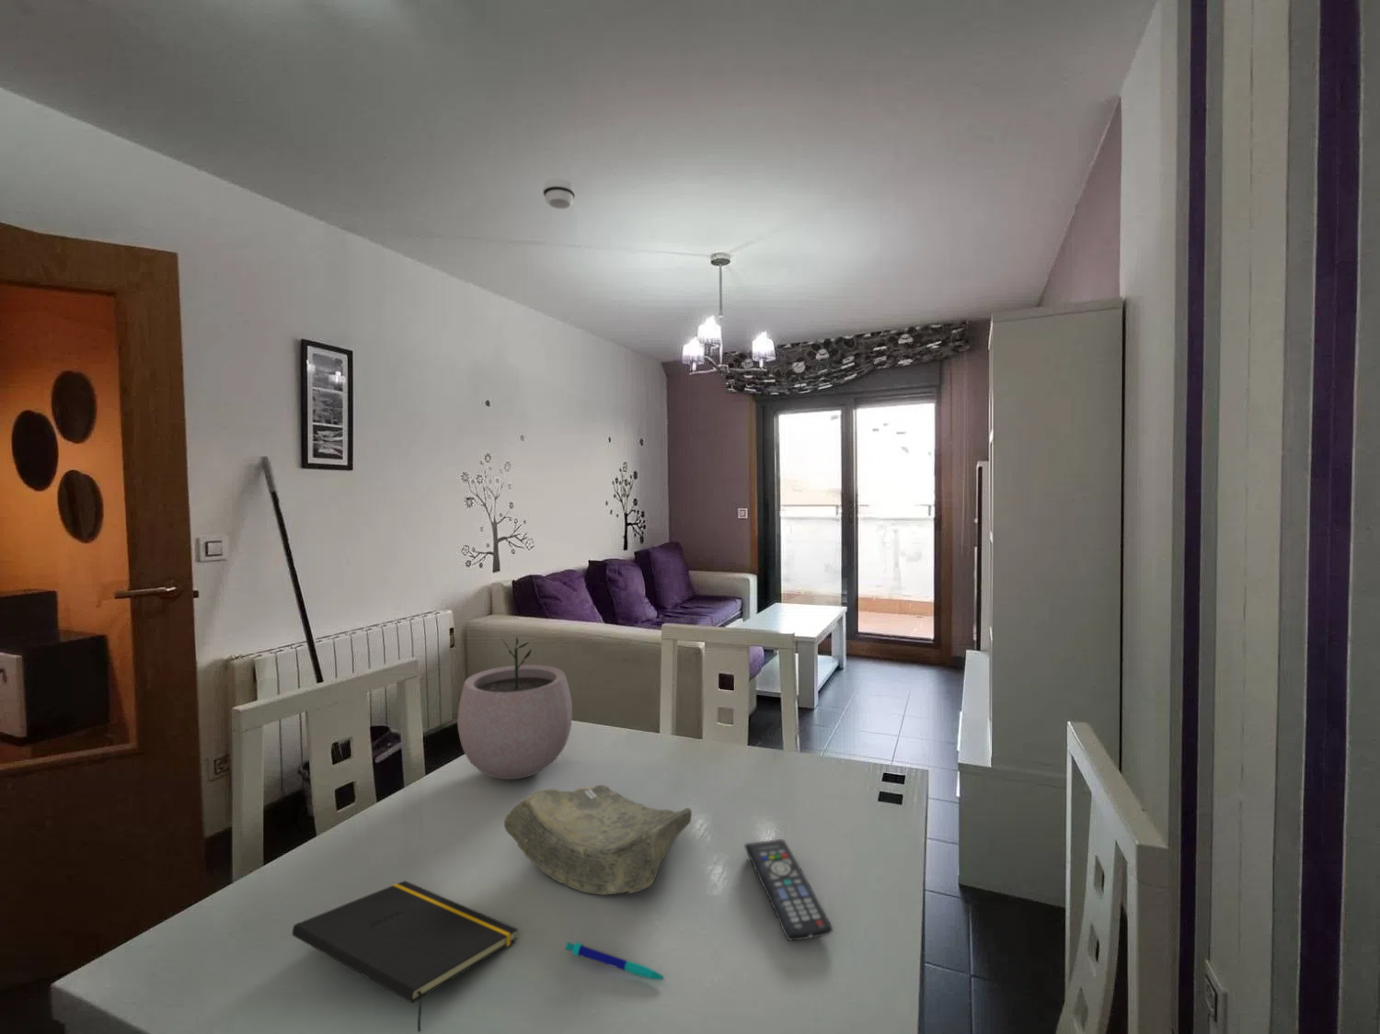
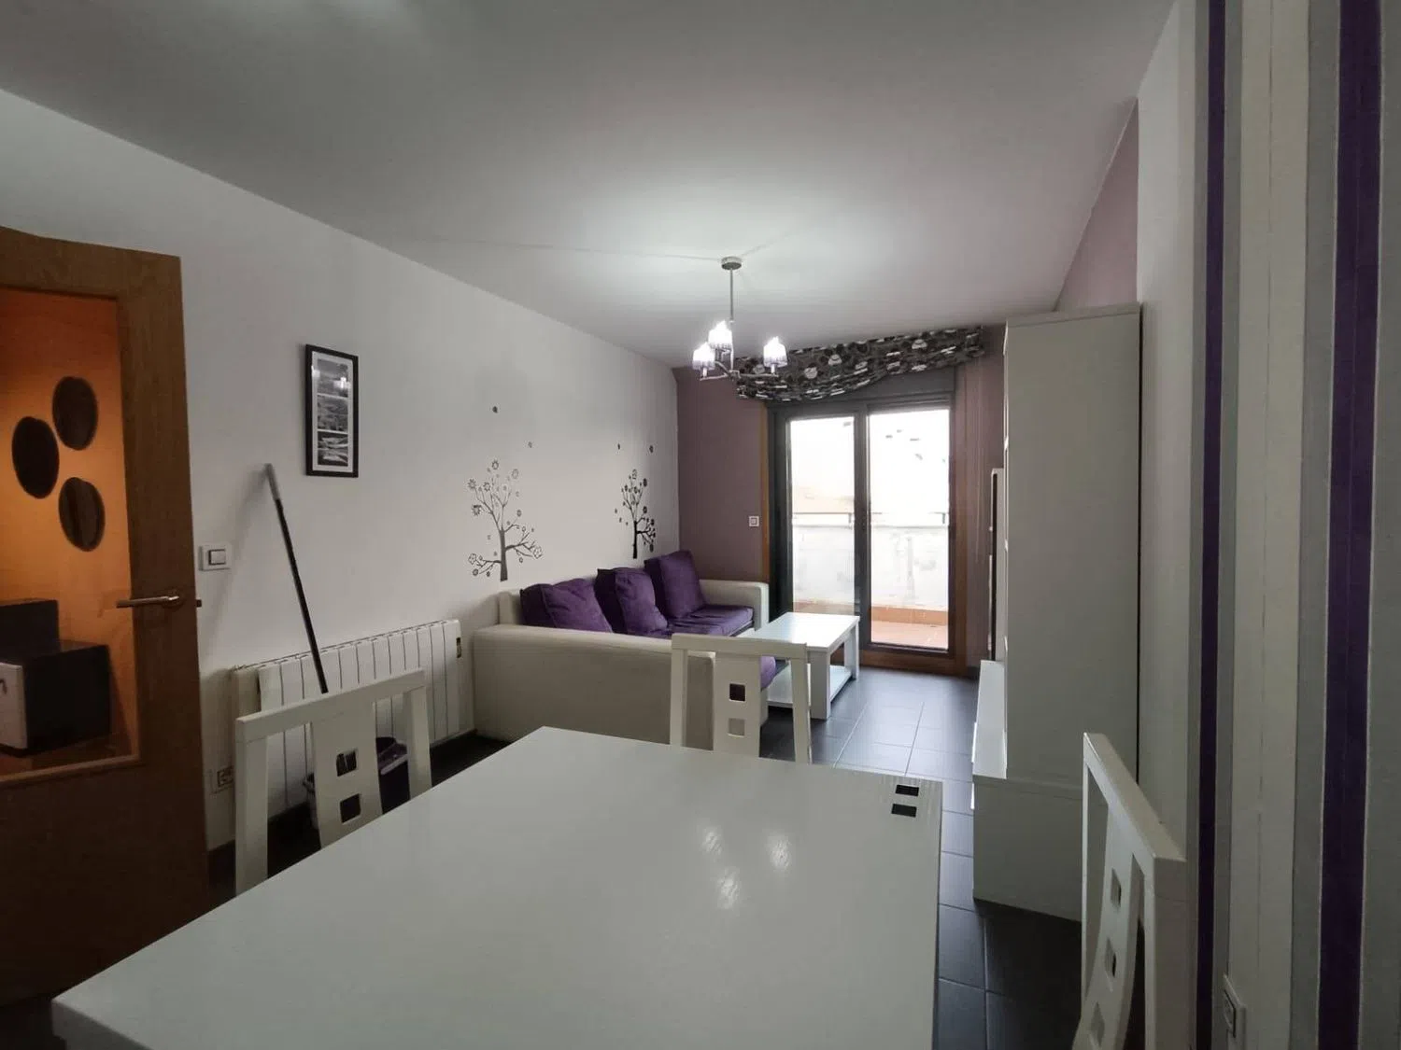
- plant pot (516, 703)
- notepad (406, 932)
- pen (615, 961)
- smoke detector (559, 194)
- remote control (783, 882)
- decorative bowl (613, 816)
